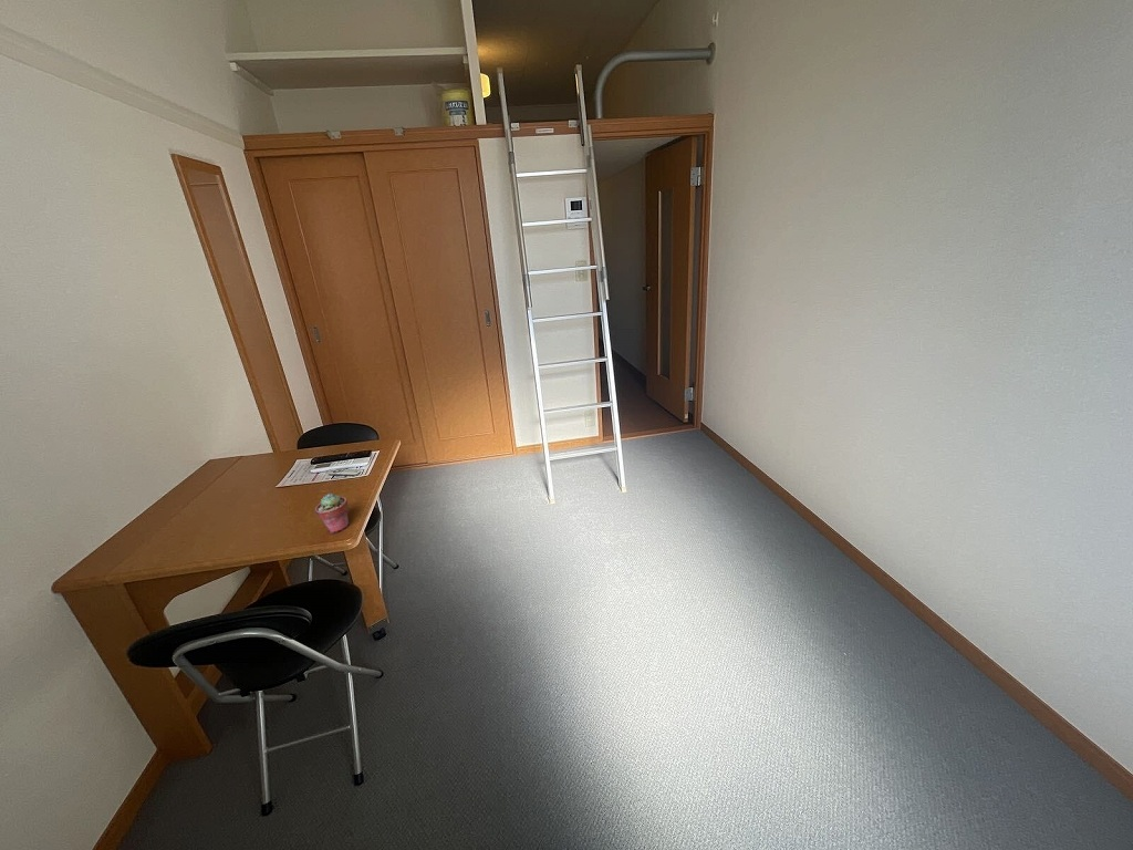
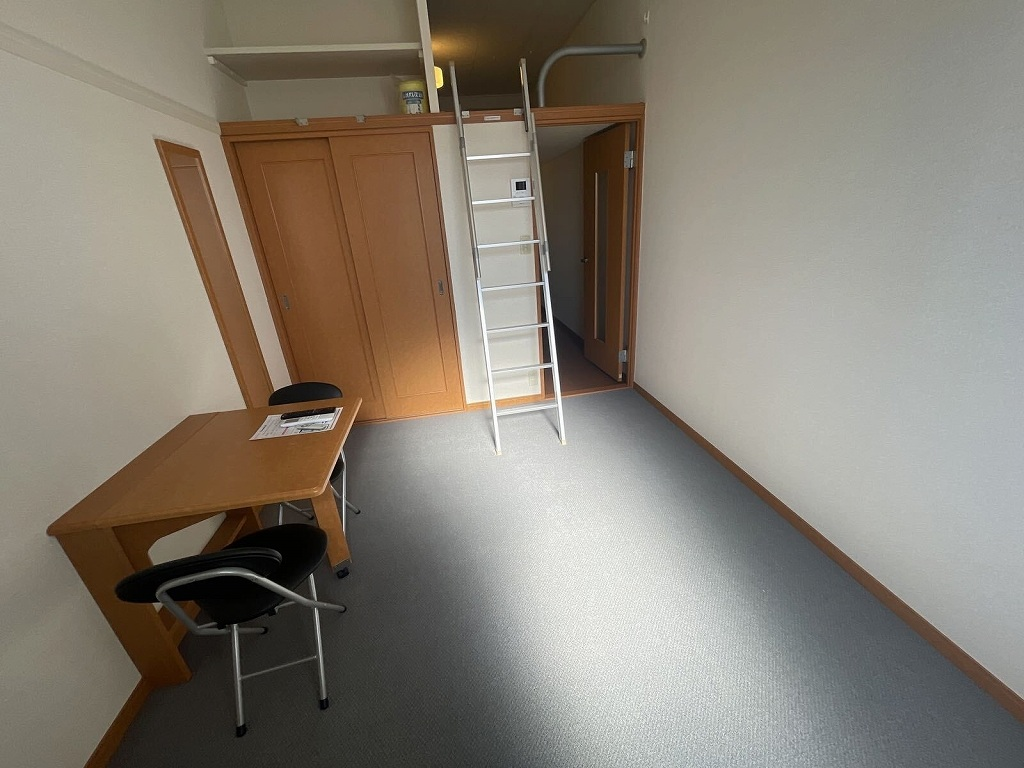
- potted succulent (333, 510)
